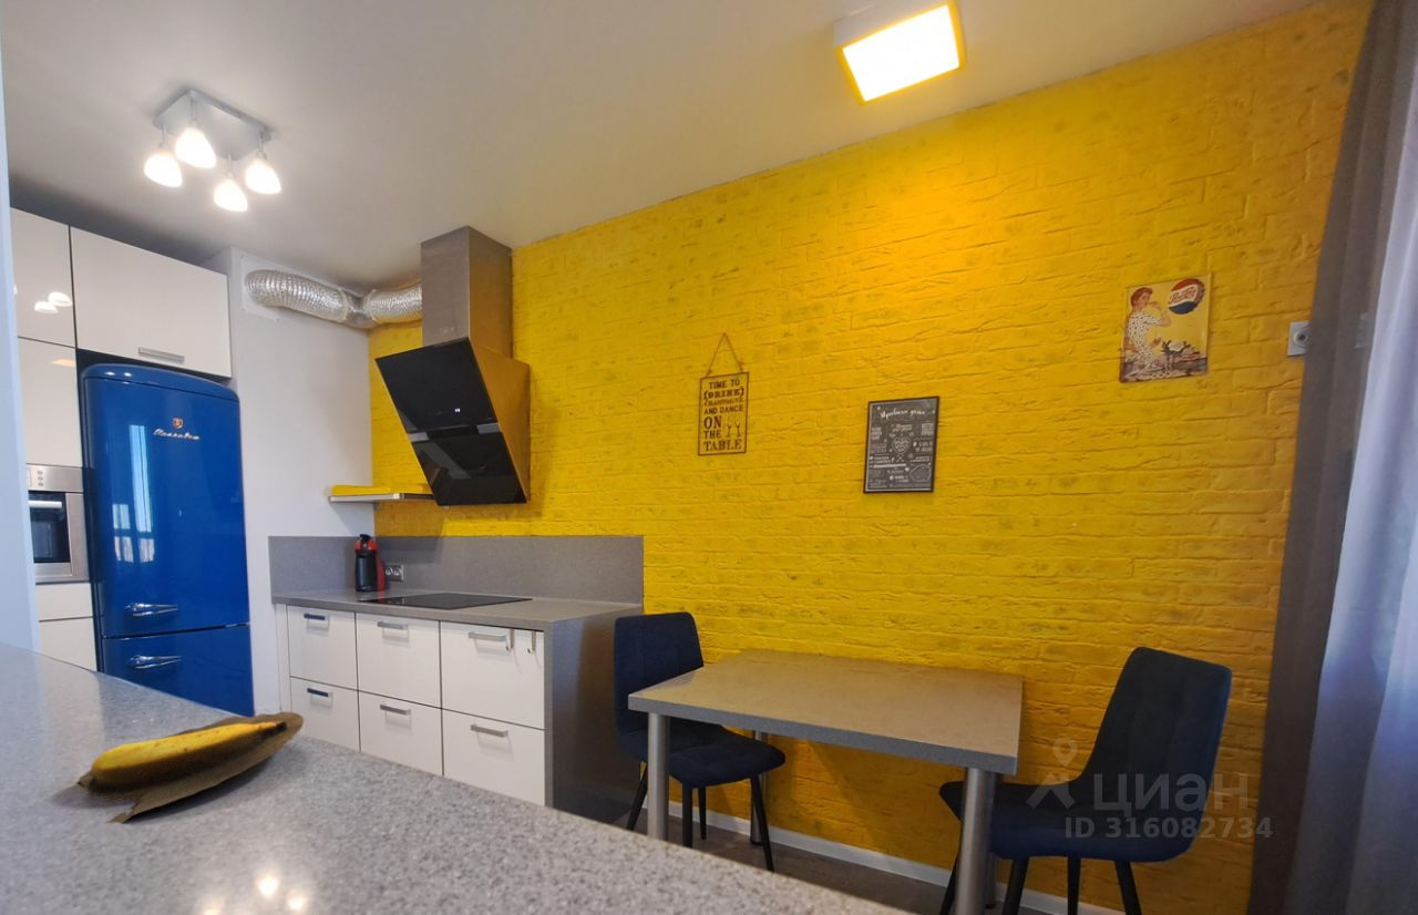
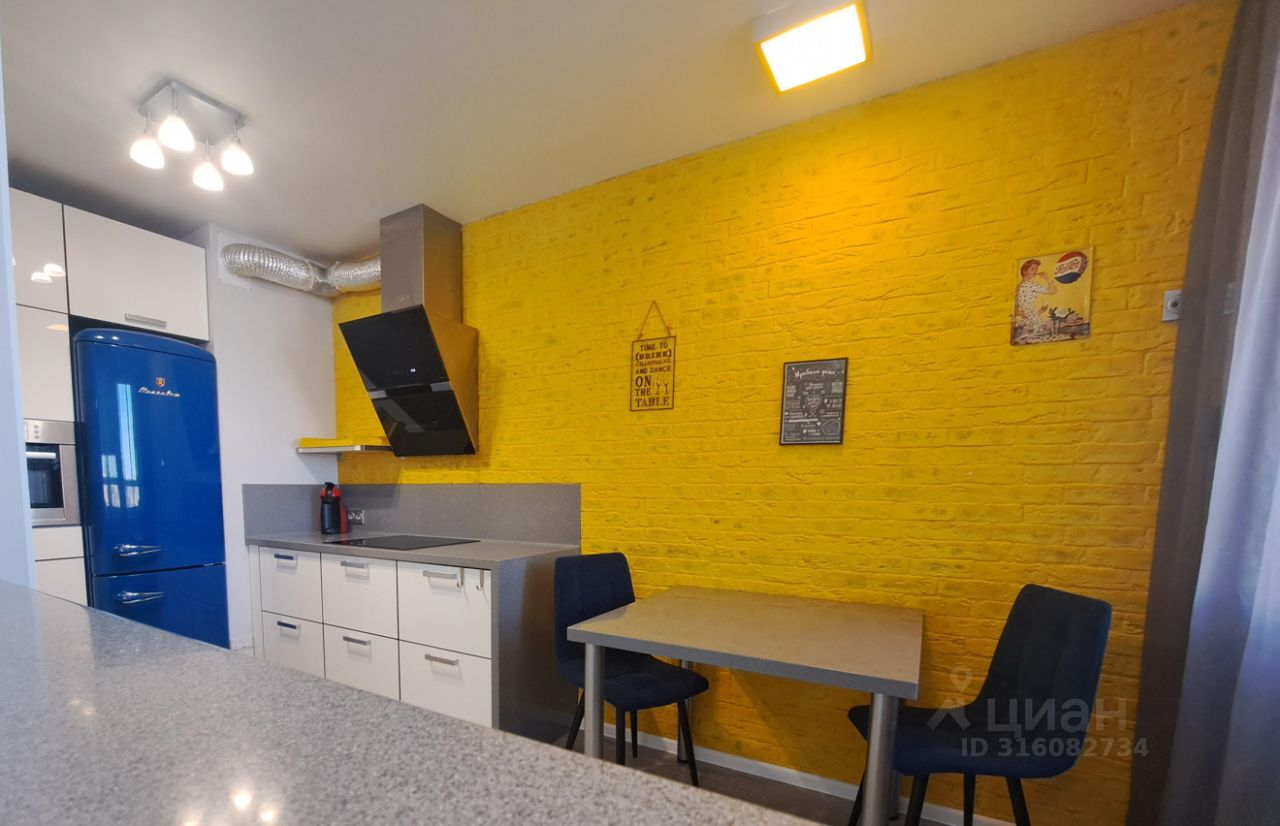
- banana (187, 747)
